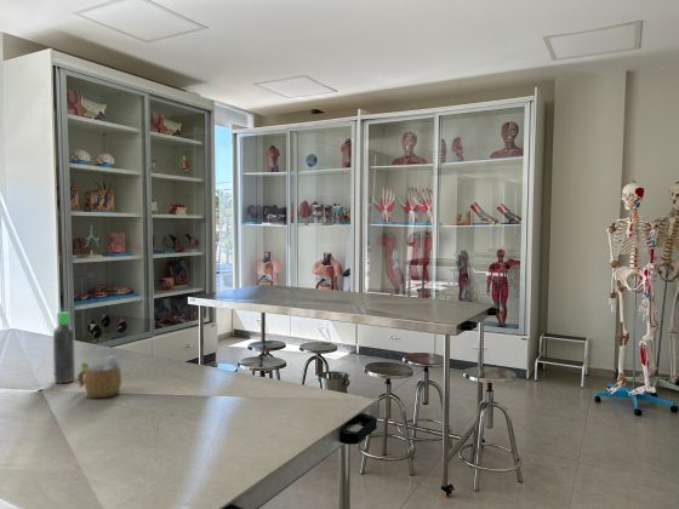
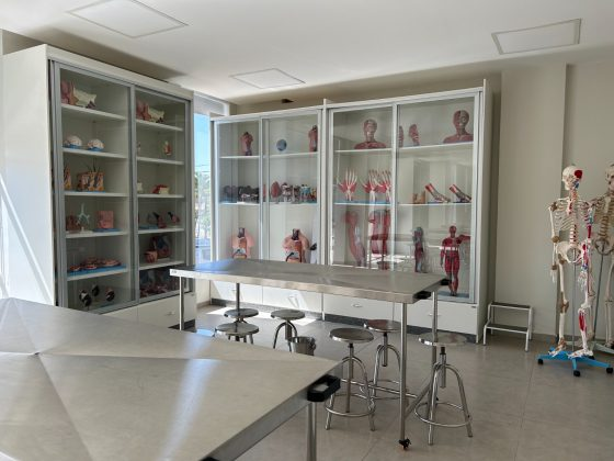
- mug (98, 374)
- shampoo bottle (63, 347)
